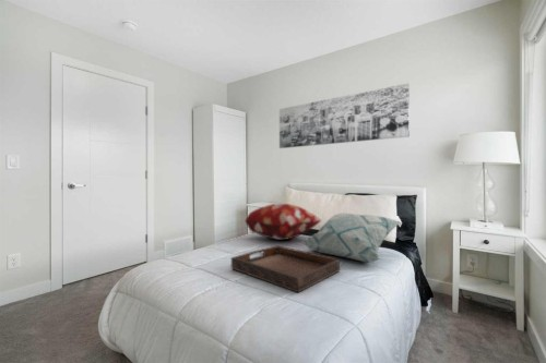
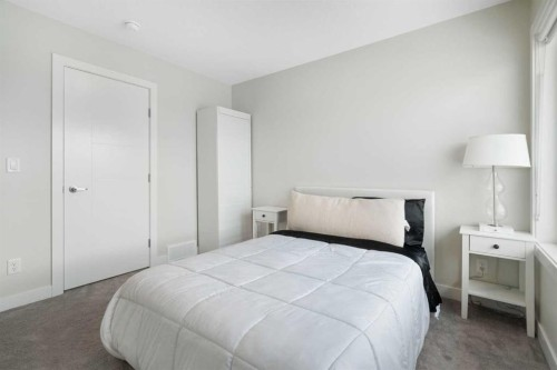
- serving tray (285, 264)
- decorative pillow (352, 234)
- wall art (334, 120)
- decorative pillow (283, 220)
